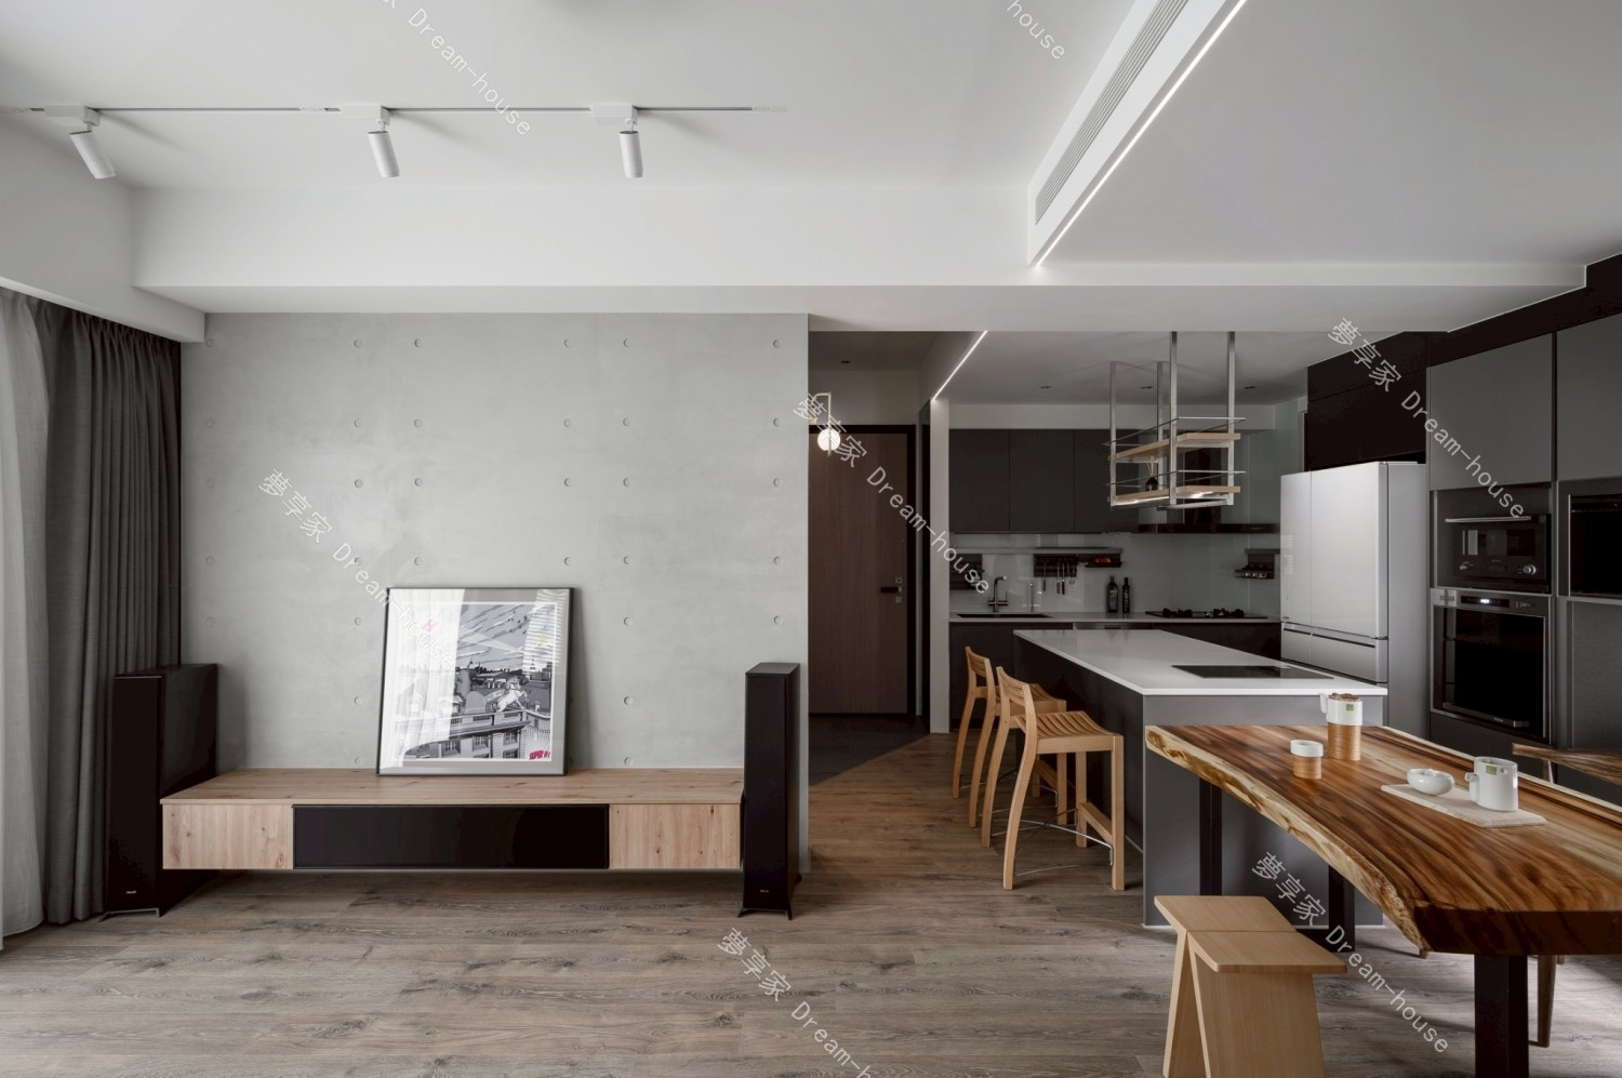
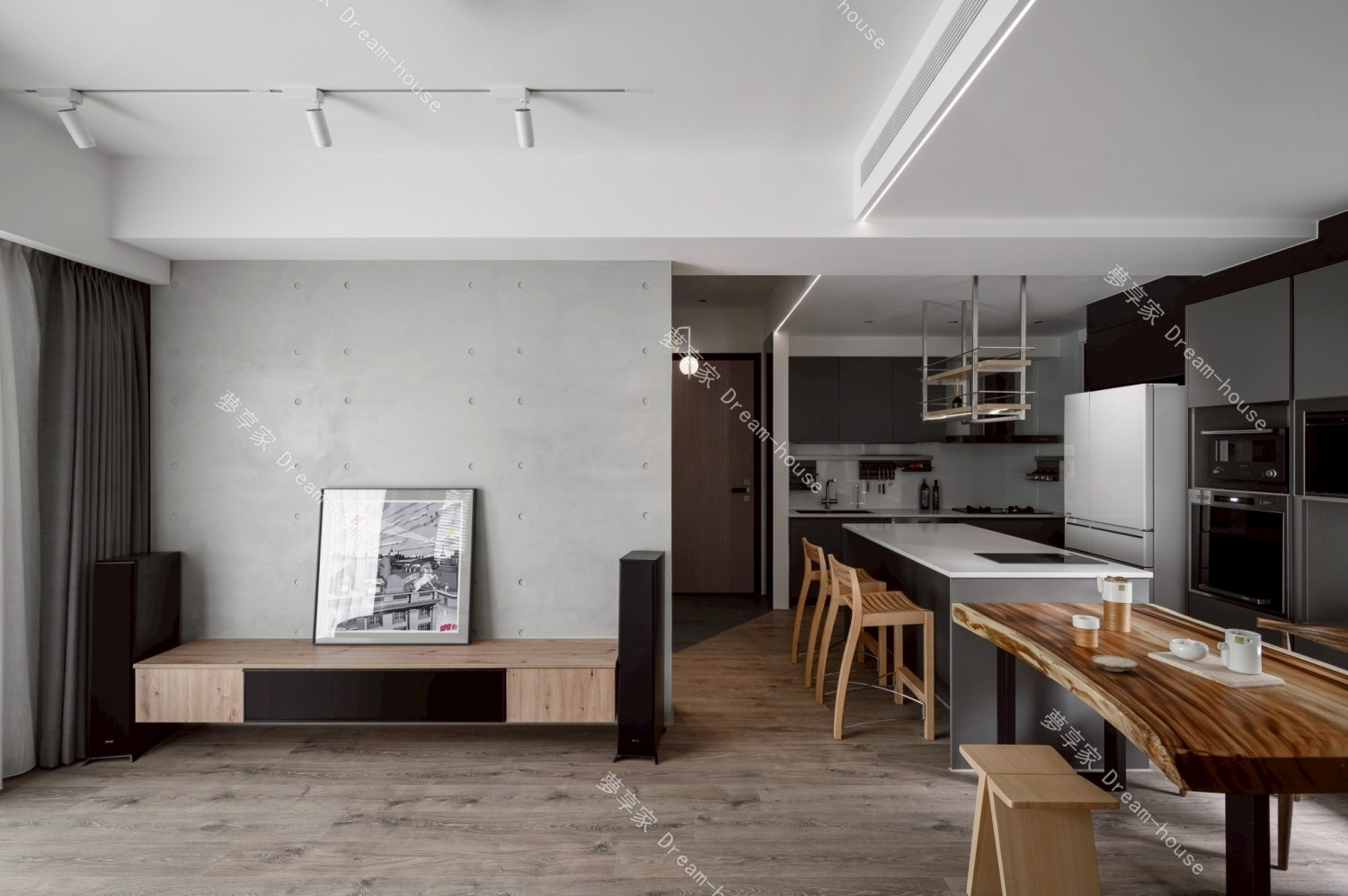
+ wood slice (1113, 664)
